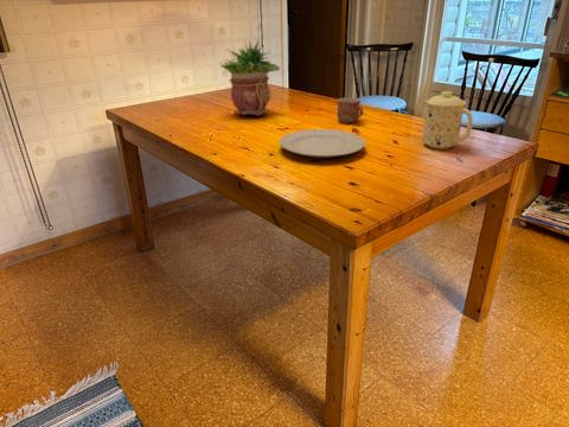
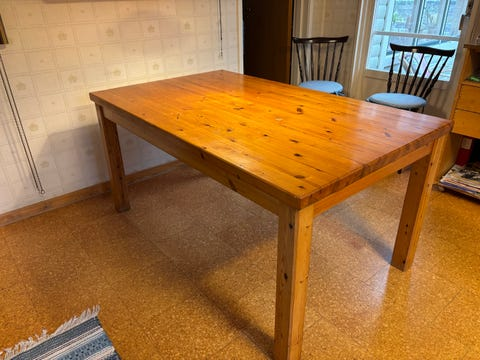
- mug (445, 120)
- mug (350, 110)
- chinaware (321, 145)
- potted plant (248, 77)
